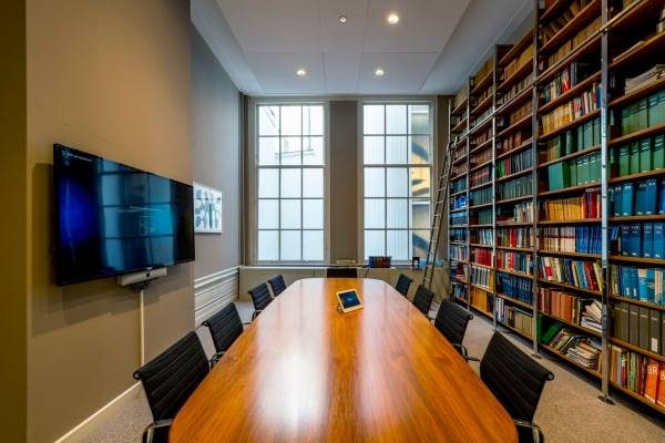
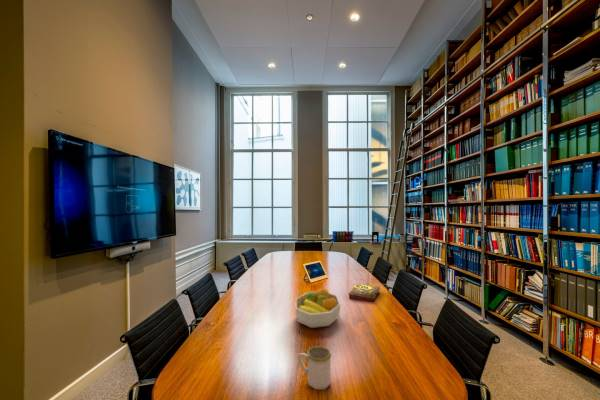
+ fruit bowl (317, 305)
+ book (364, 292)
+ mug (314, 366)
